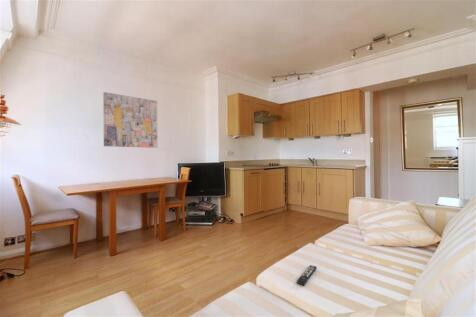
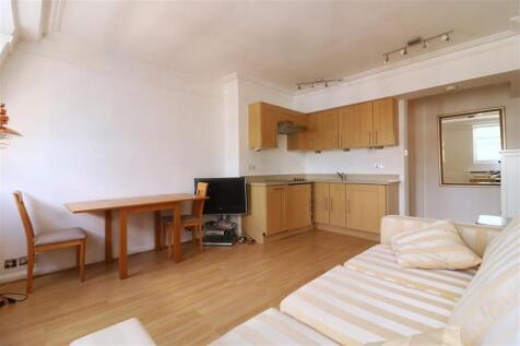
- wall art (132, 122)
- remote control (307, 274)
